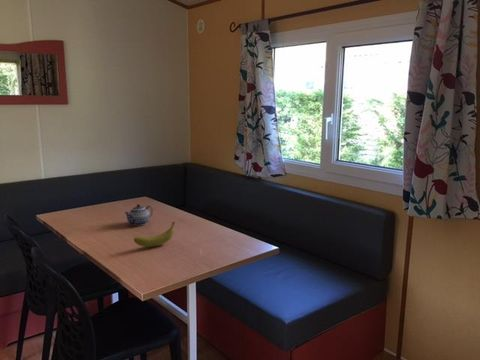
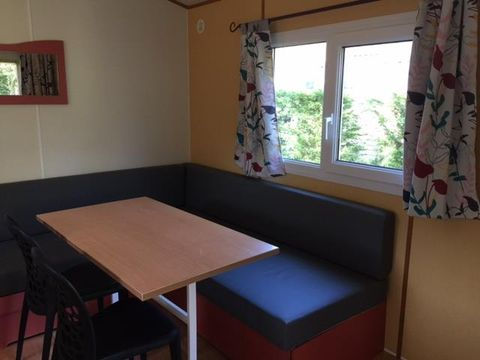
- fruit (155, 236)
- teapot (139, 214)
